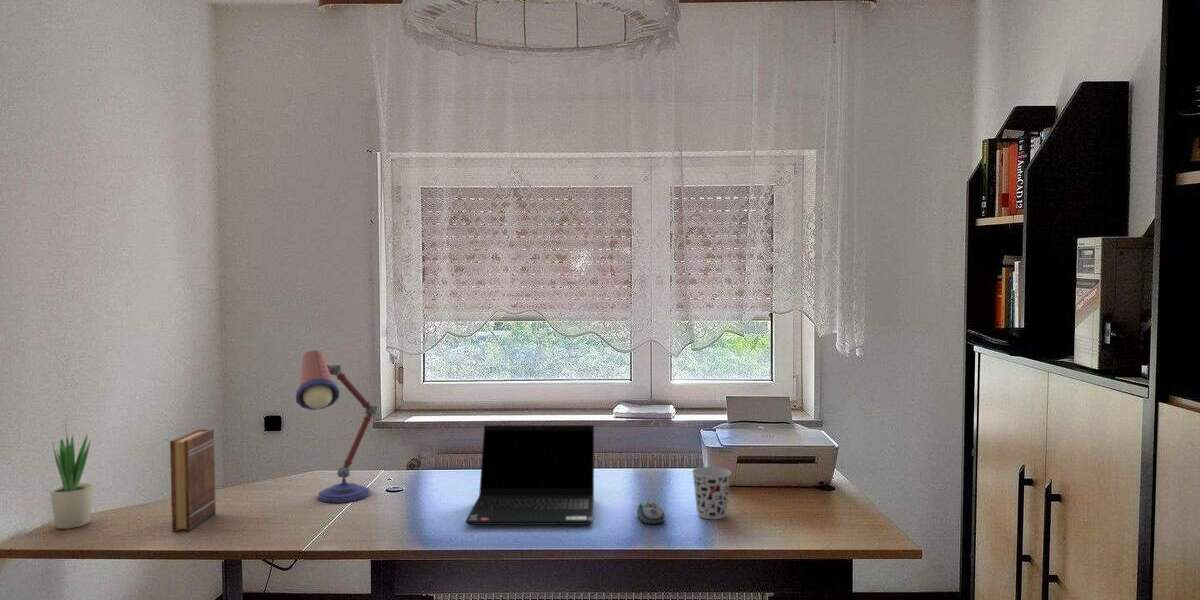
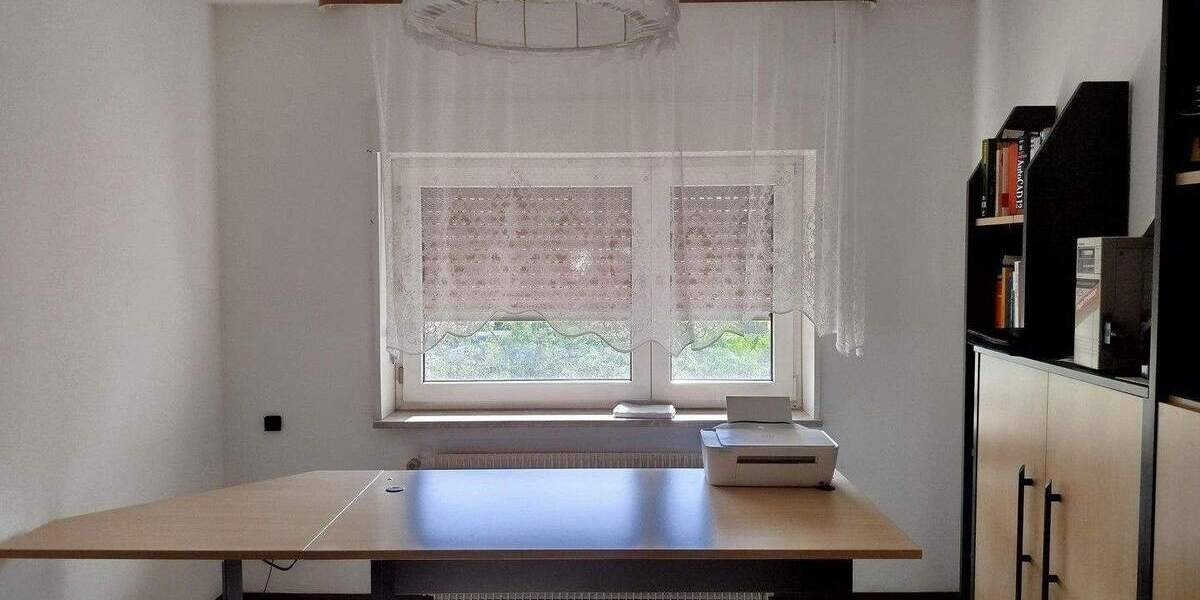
- book (194, 478)
- laptop computer (534, 472)
- desk lamp (357, 433)
- computer mouse (650, 511)
- potted plant (72, 473)
- cup (711, 493)
